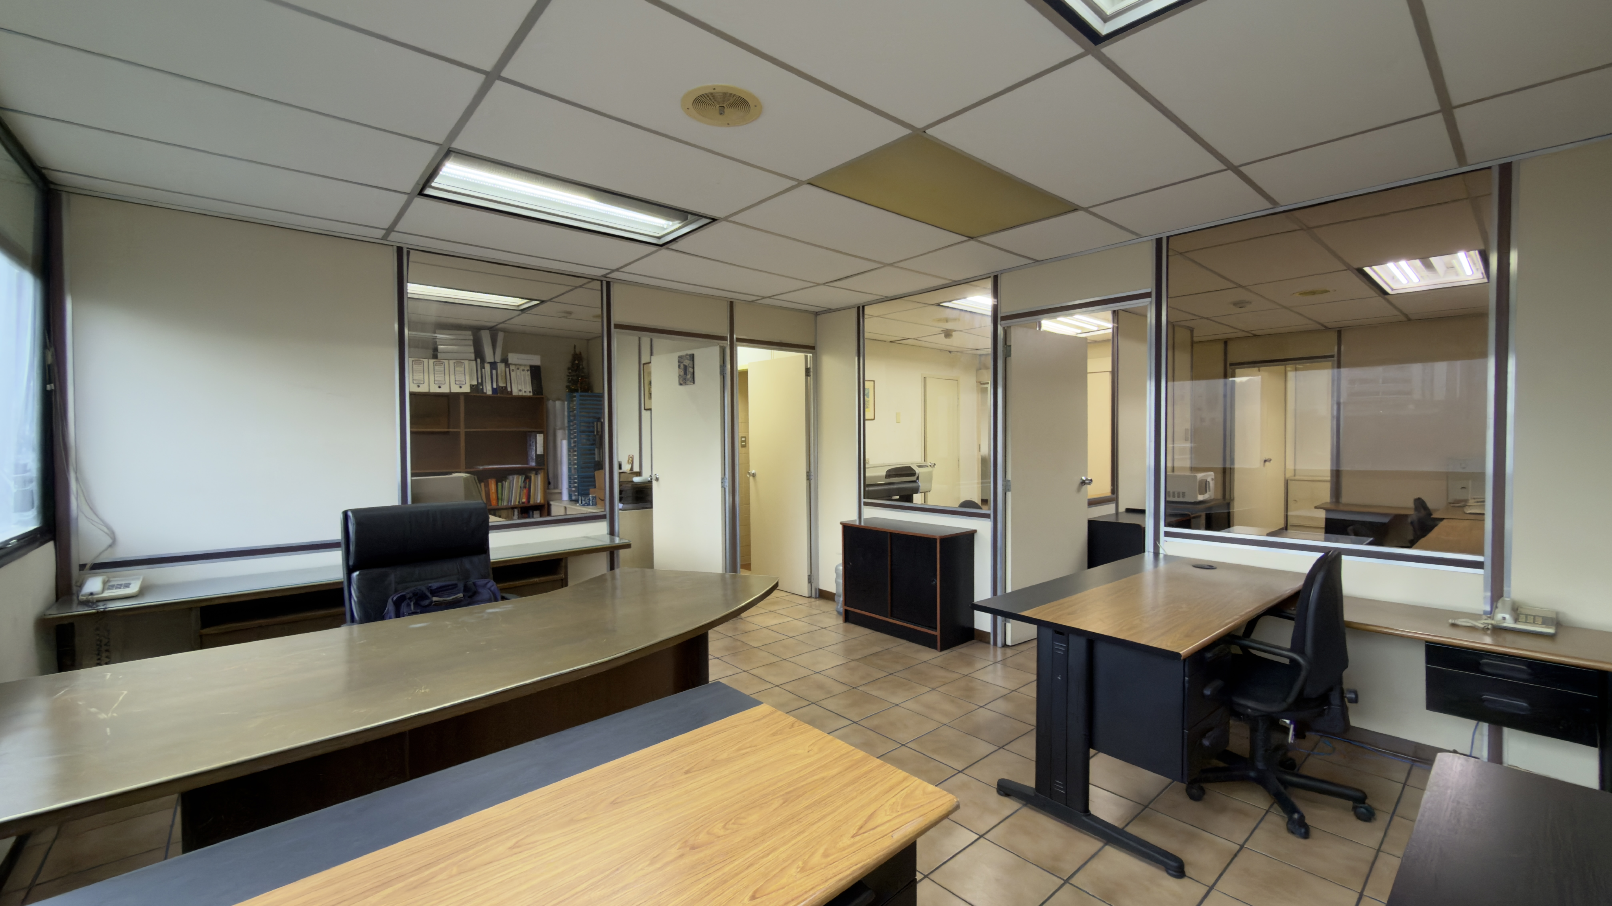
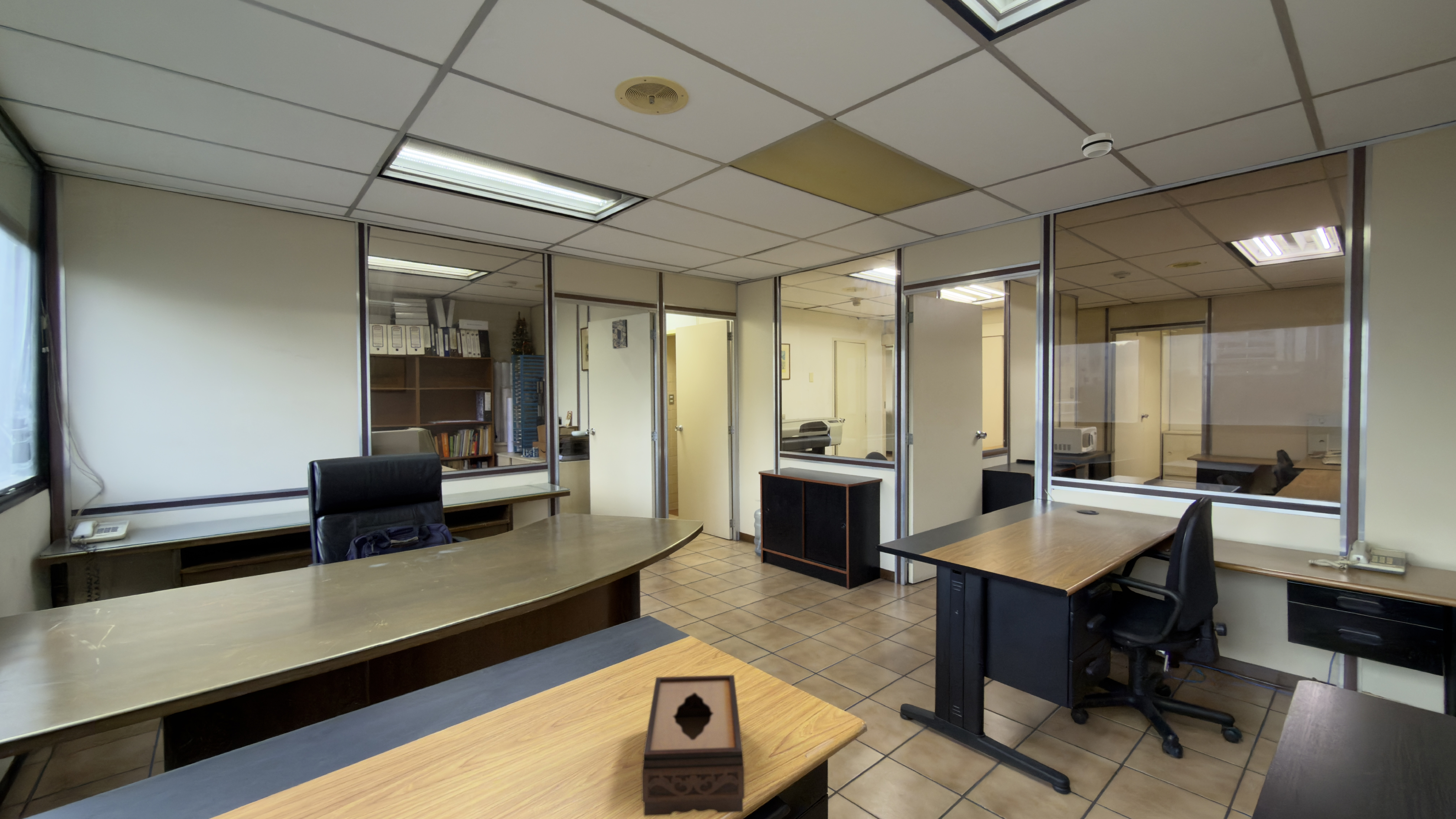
+ tissue box (694, 737)
+ smoke detector (1097, 146)
